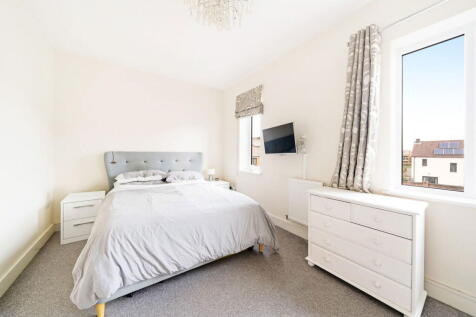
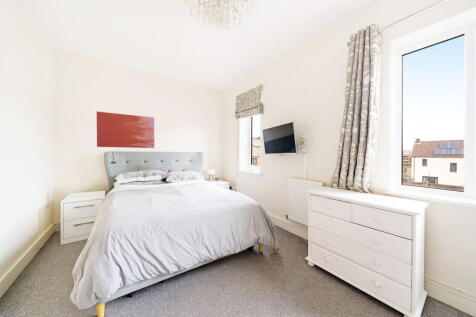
+ wall art (127, 131)
